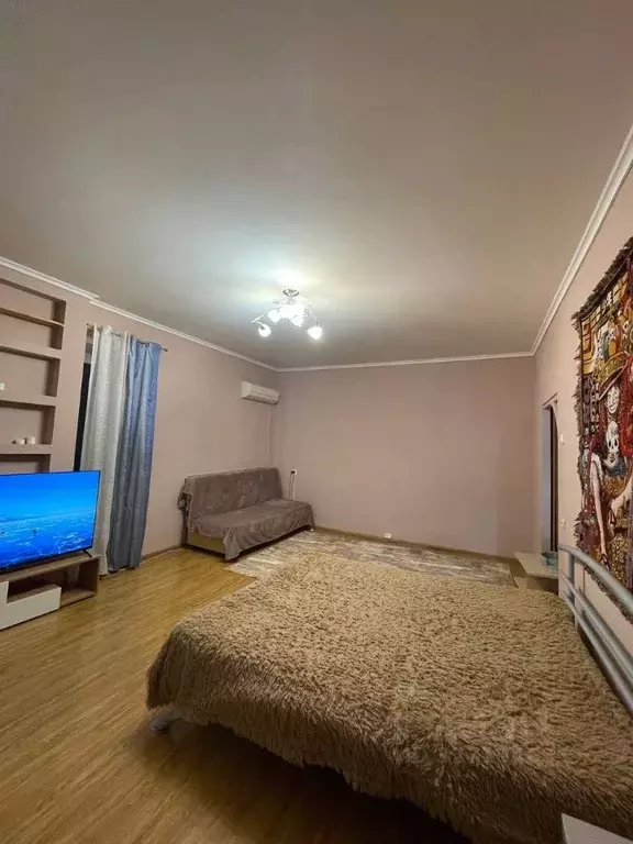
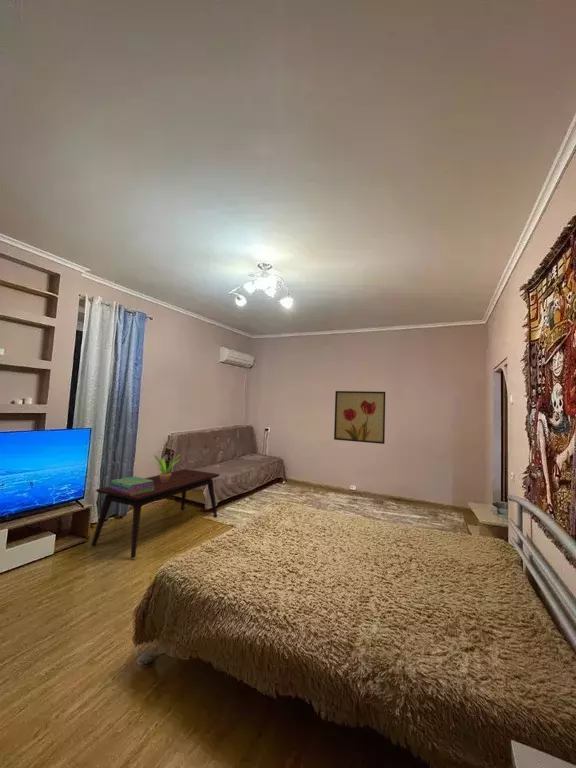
+ stack of books (132, 485)
+ wall art (359, 416)
+ potted plant (164, 467)
+ coffee table (163, 498)
